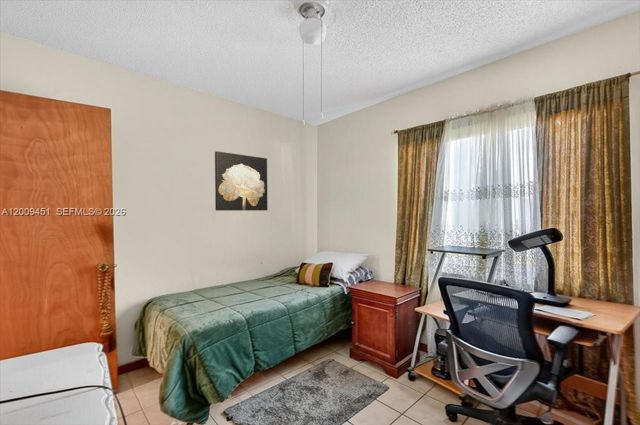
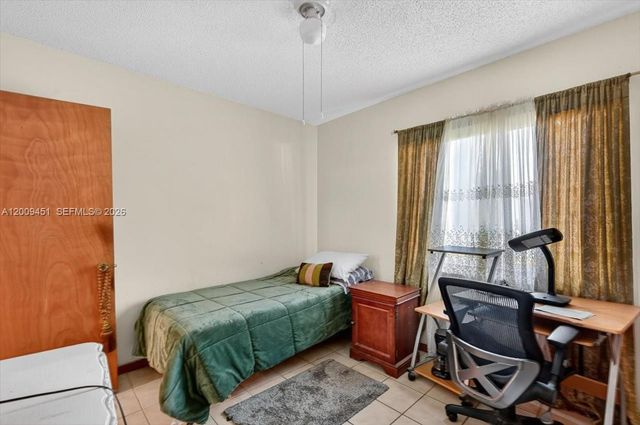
- wall art (242, 182)
